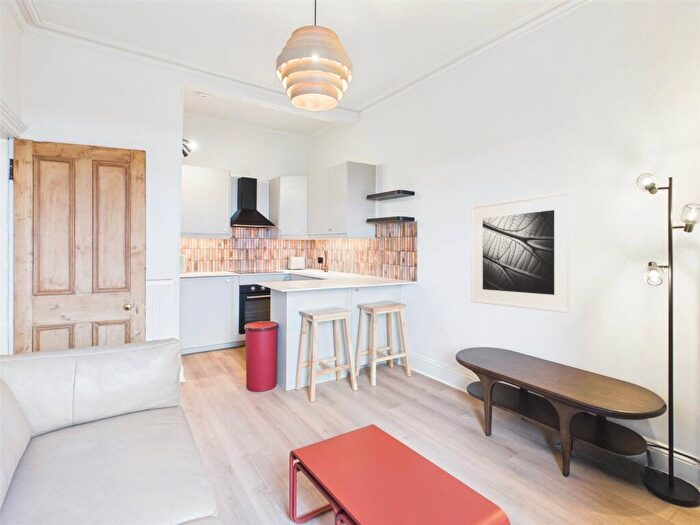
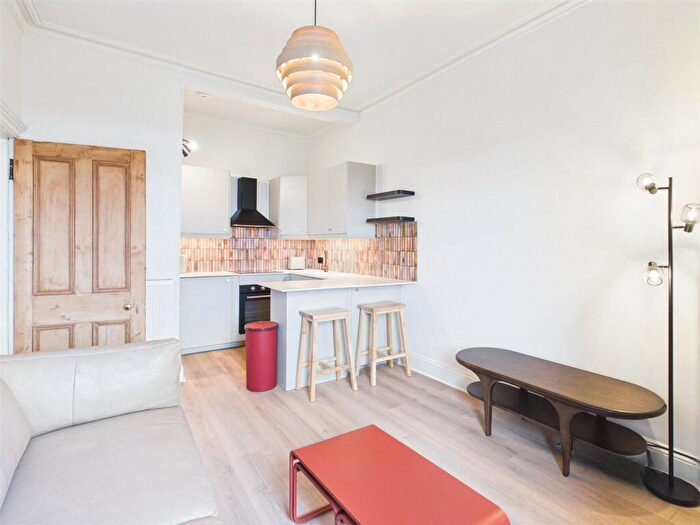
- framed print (515, 253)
